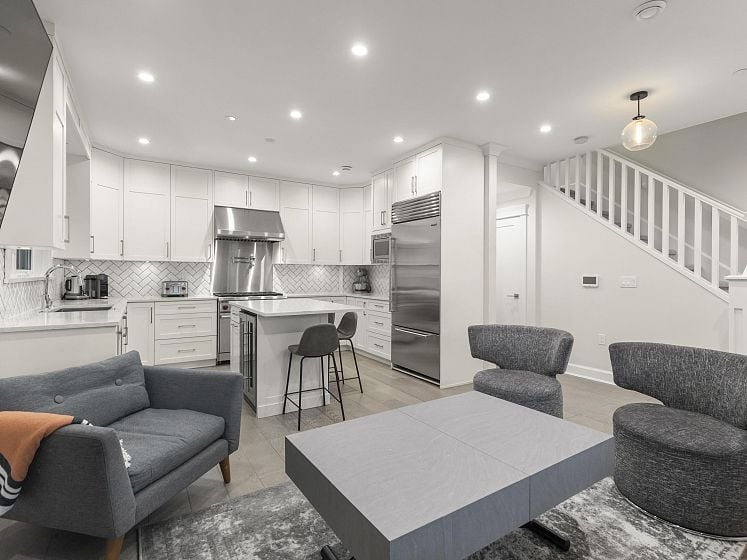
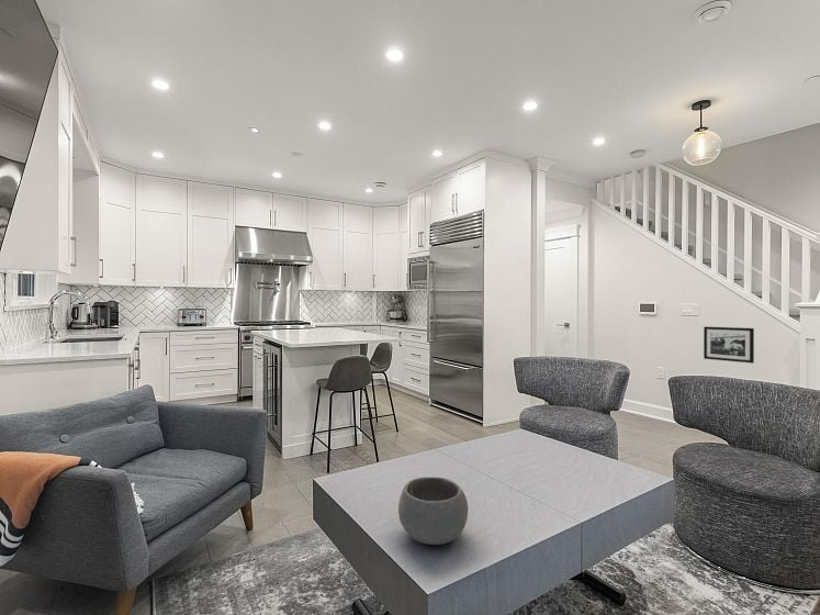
+ bowl (433, 511)
+ picture frame (728, 344)
